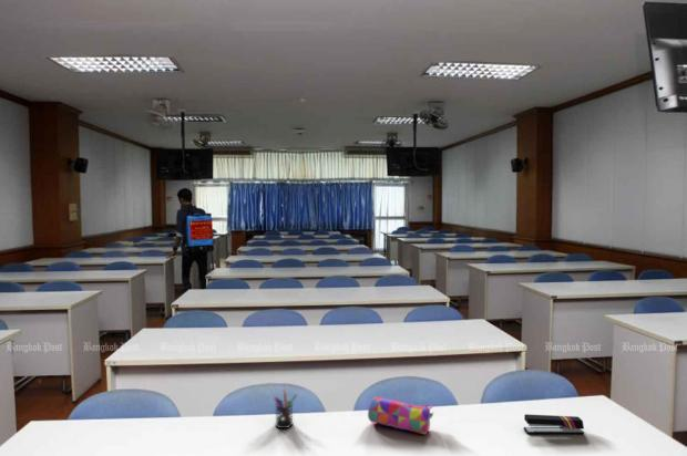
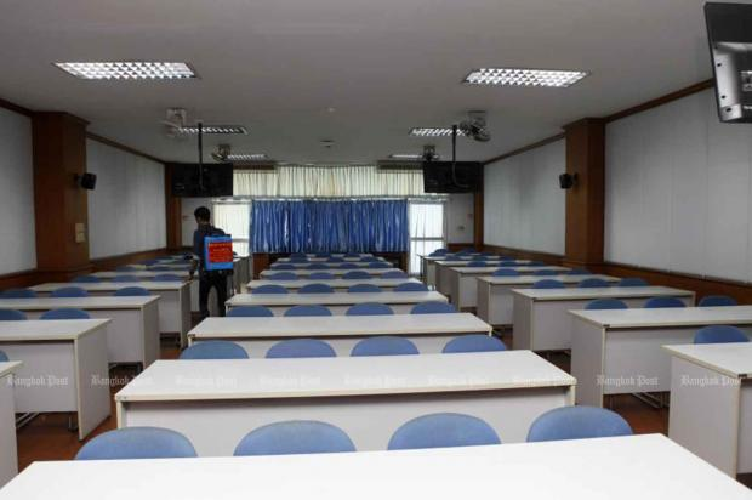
- stapler (553, 423)
- pen holder (286, 406)
- pencil case (400, 413)
